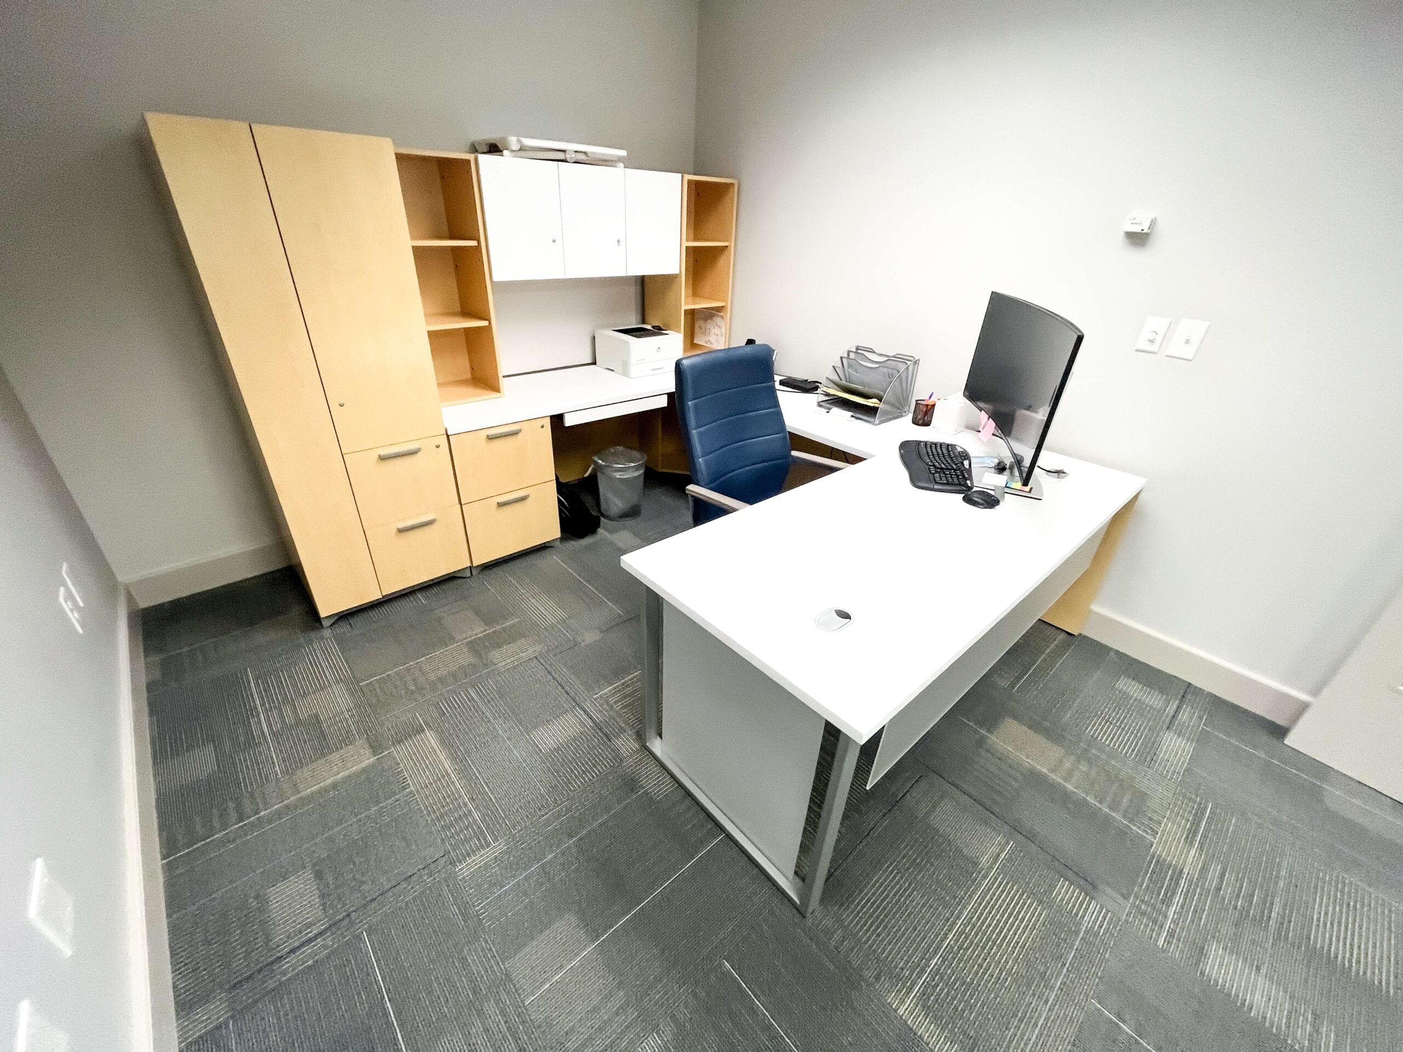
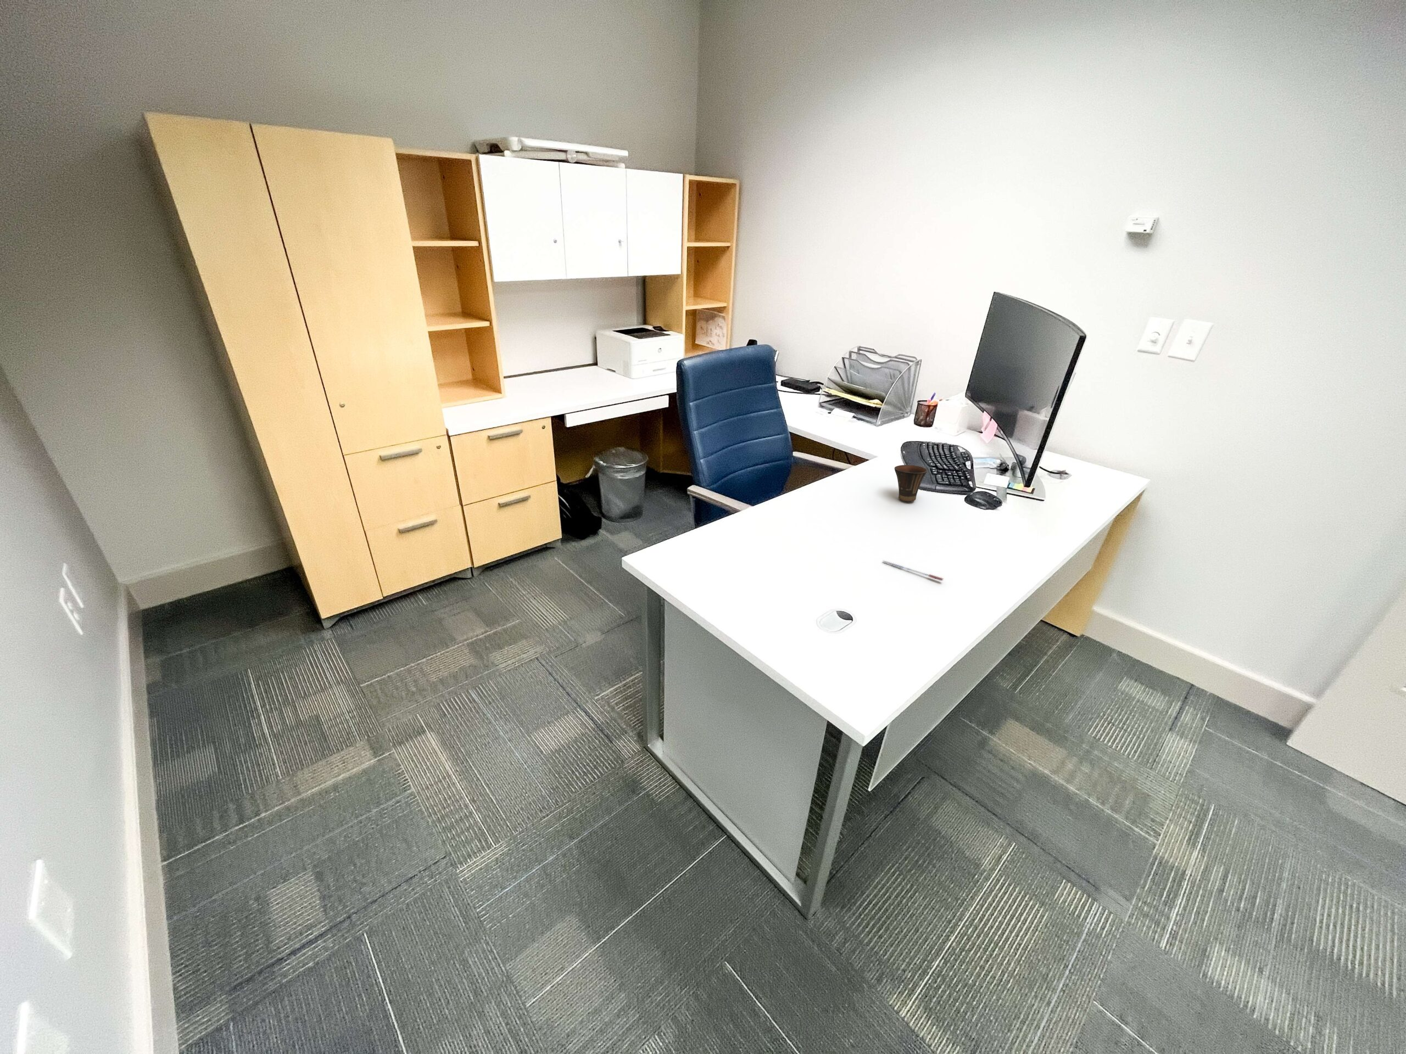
+ cup (908, 483)
+ pen (912, 569)
